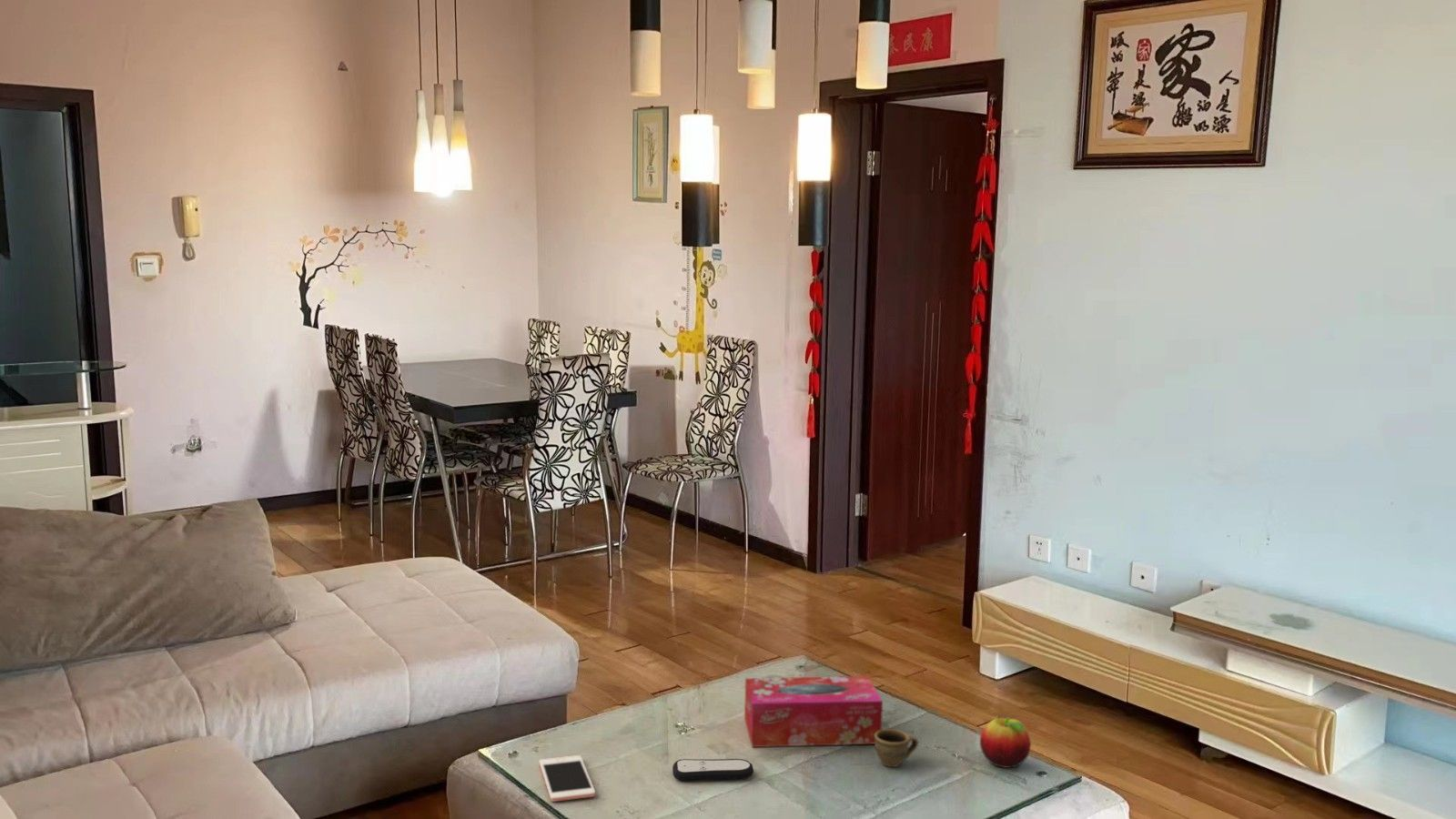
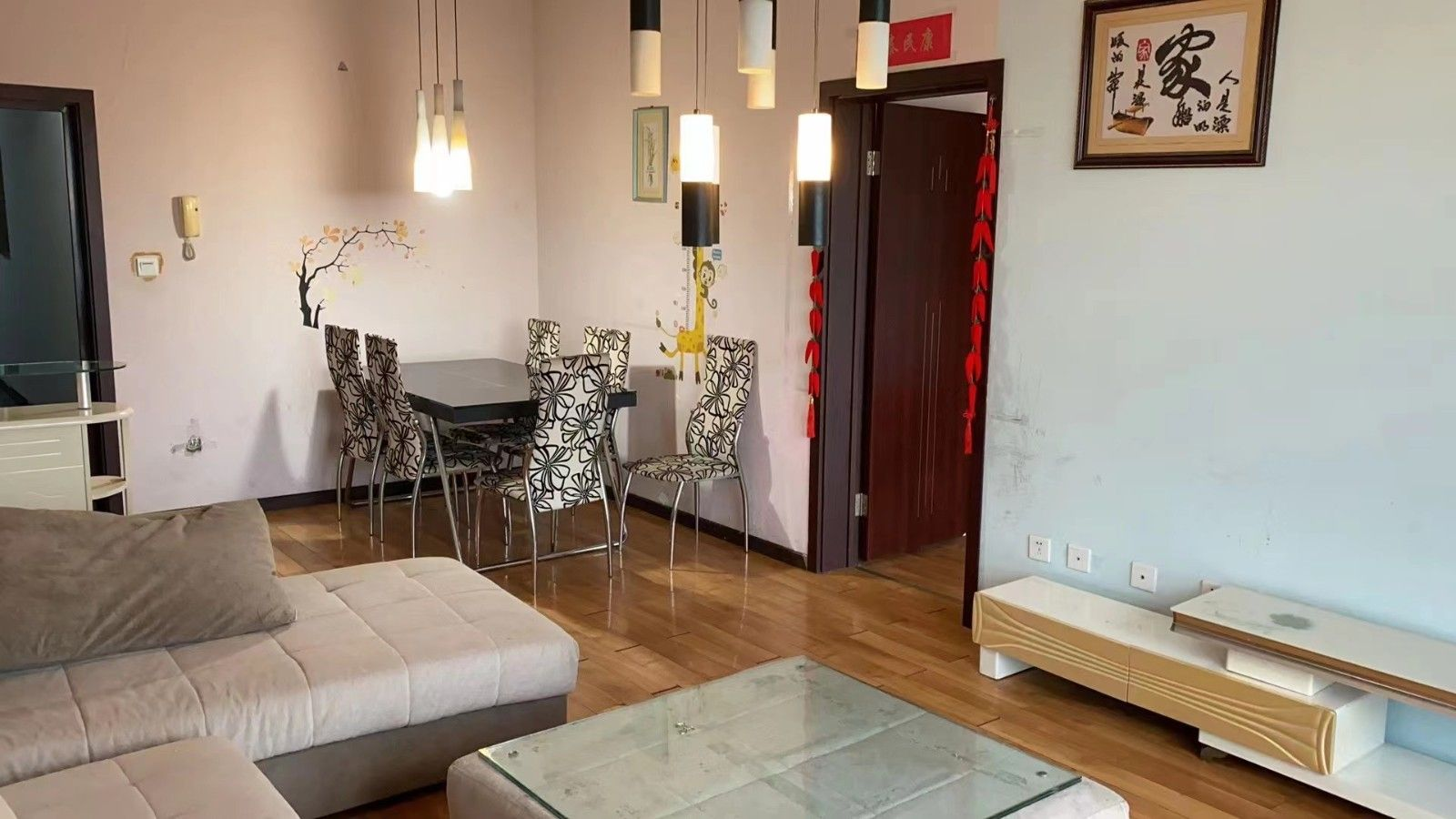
- cup (897, 749)
- fruit (1005, 740)
- cell phone (566, 777)
- tissue box (812, 710)
- remote control (713, 769)
